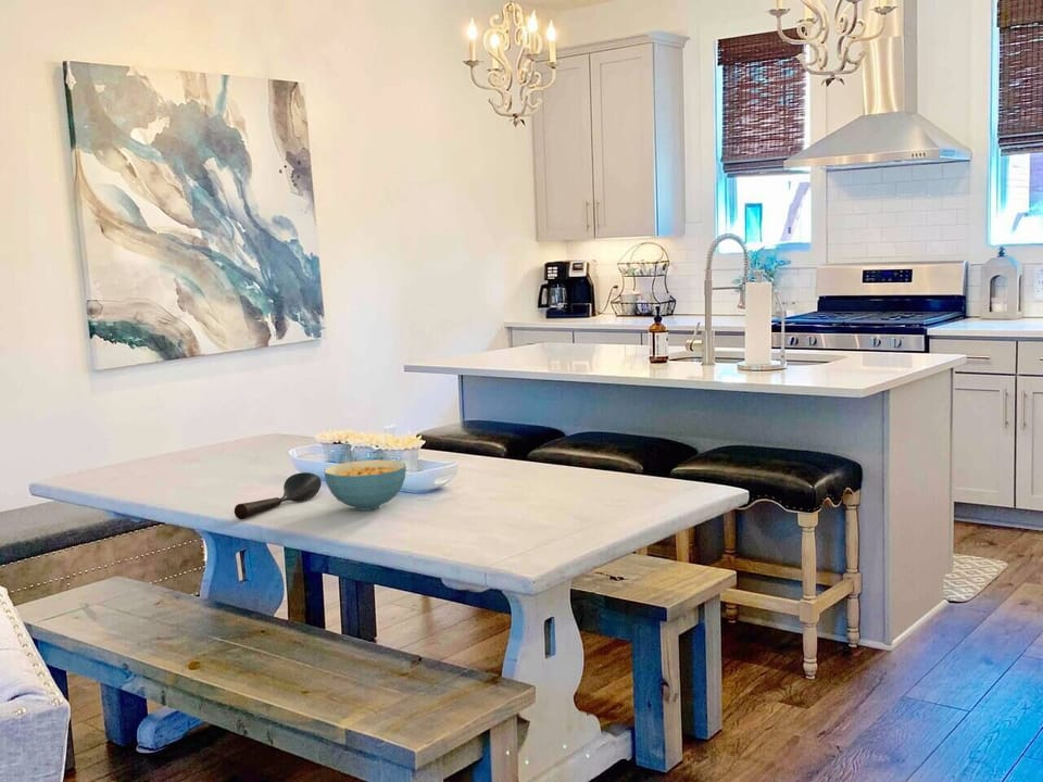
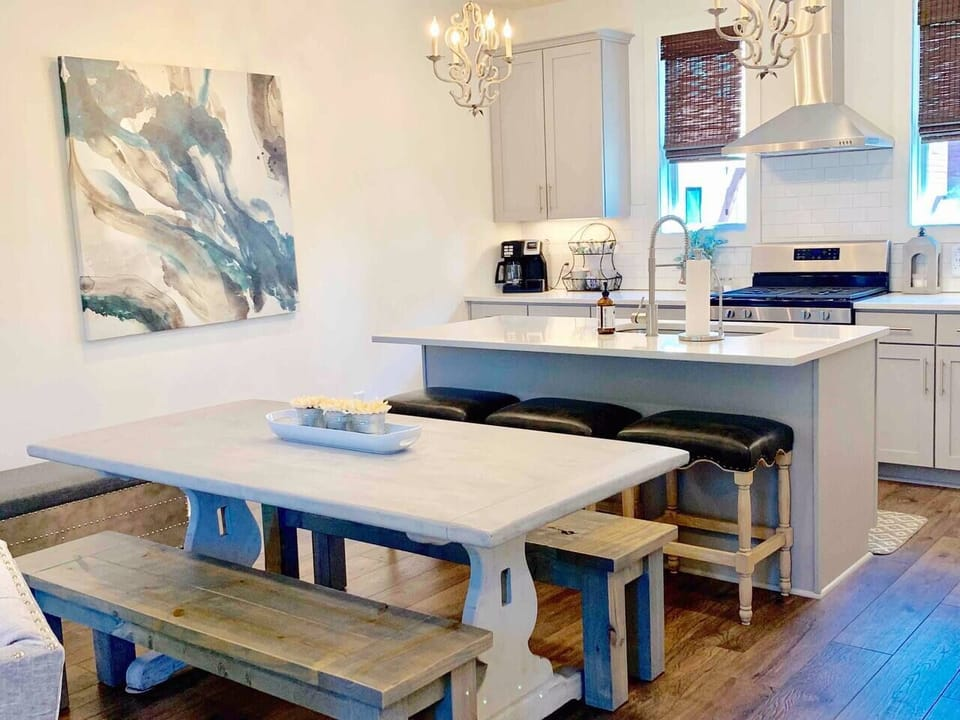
- cereal bowl (366, 487)
- spoon (278, 497)
